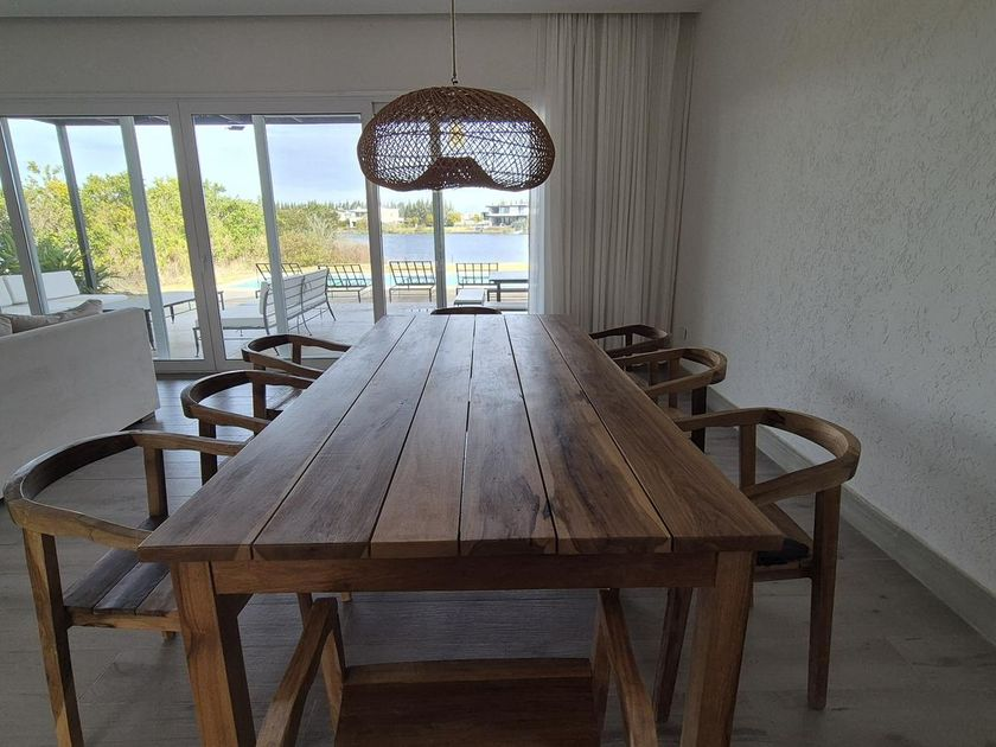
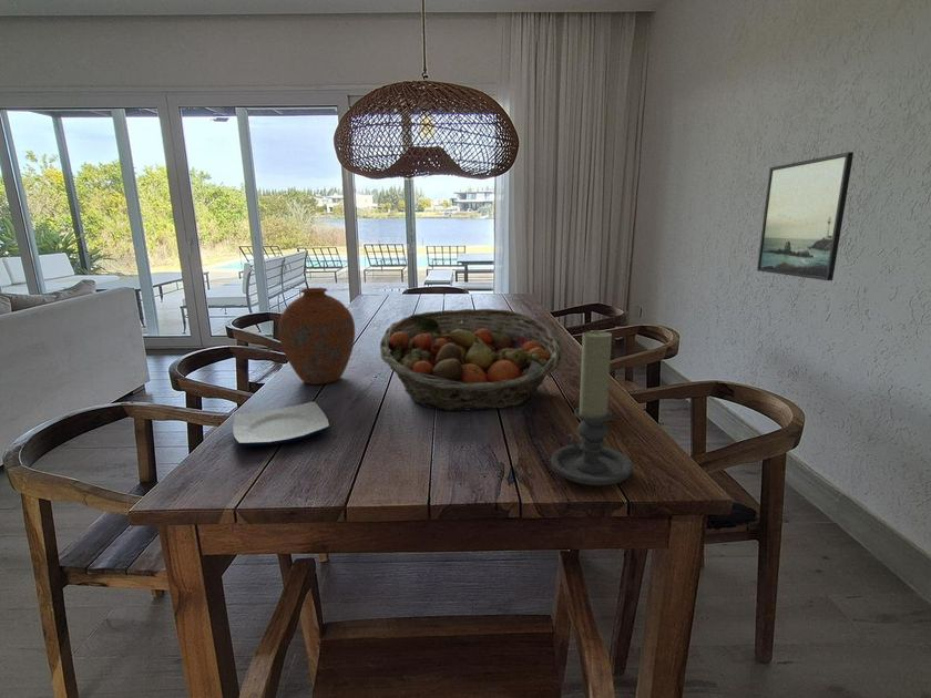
+ vase (317, 335)
+ fruit basket (471, 356)
+ plate (280, 425)
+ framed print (798, 219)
+ candle holder (590, 401)
